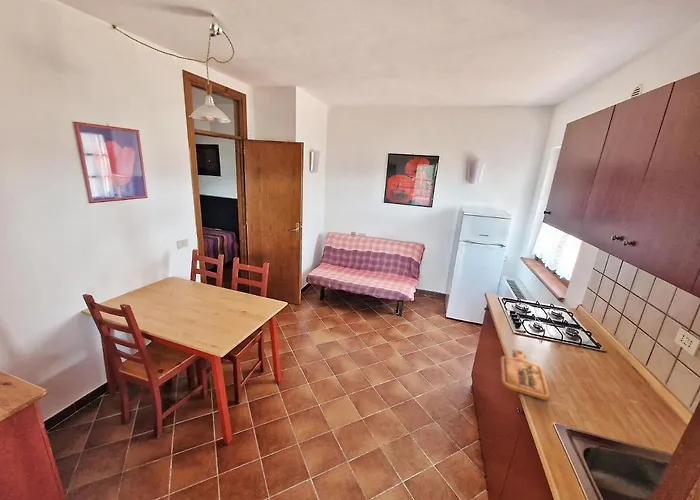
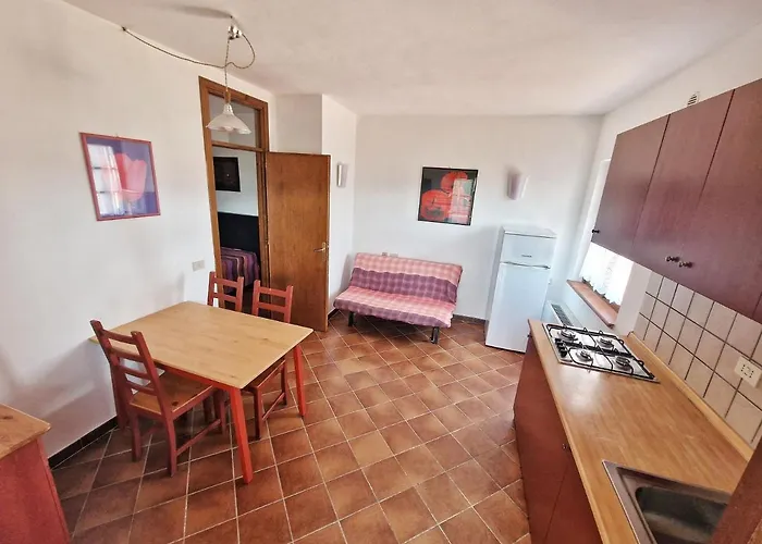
- cutting board (522, 369)
